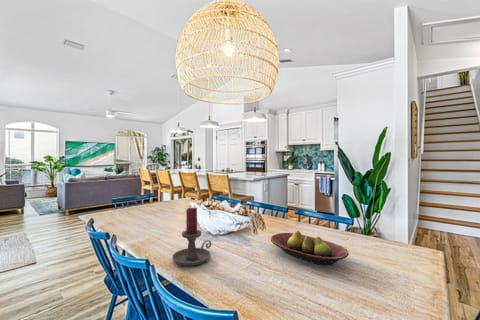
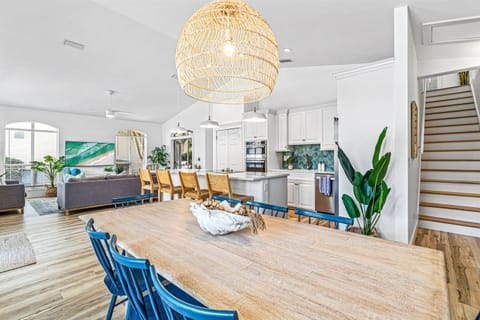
- candle holder (195, 231)
- fruit bowl (306, 244)
